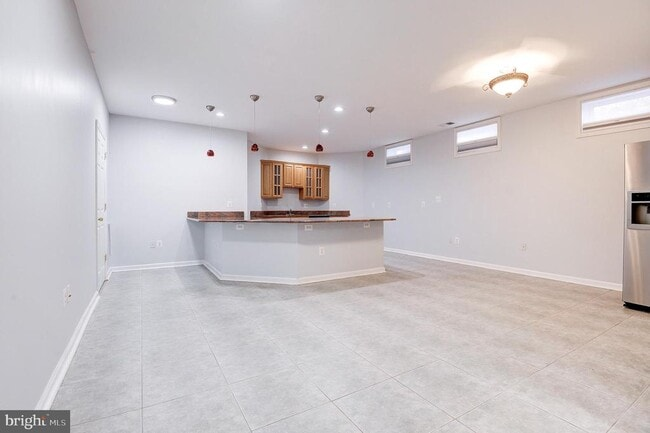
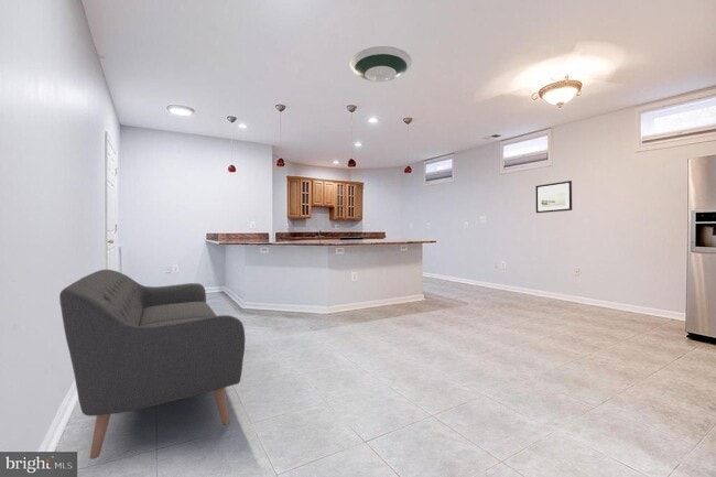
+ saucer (380, 72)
+ wall art (553, 197)
+ sofa (159, 328)
